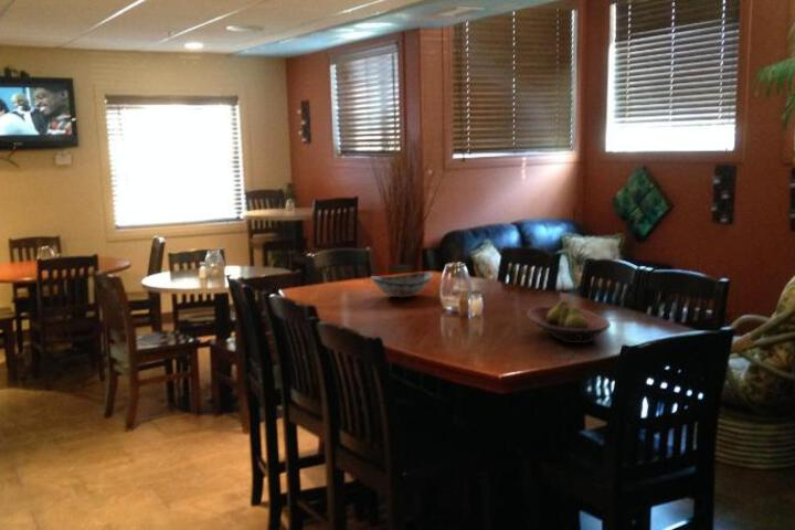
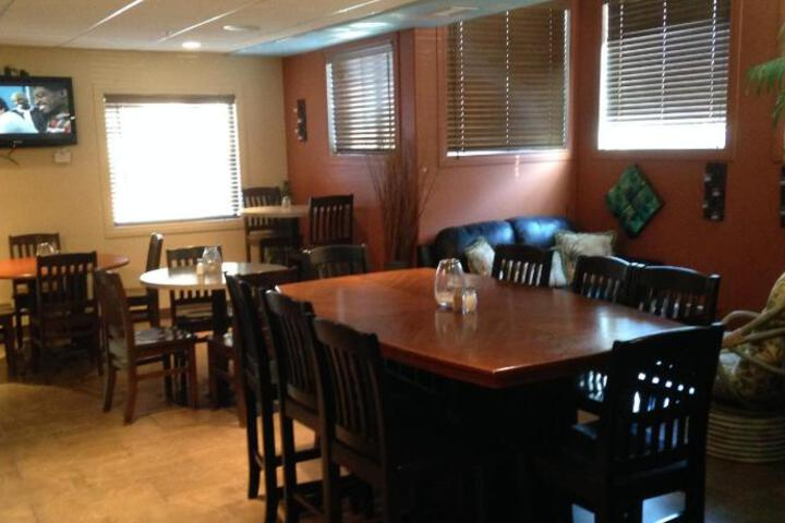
- fruit bowl (566, 319)
- decorative bowl (402, 285)
